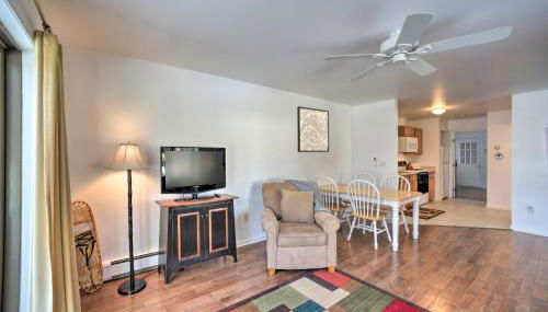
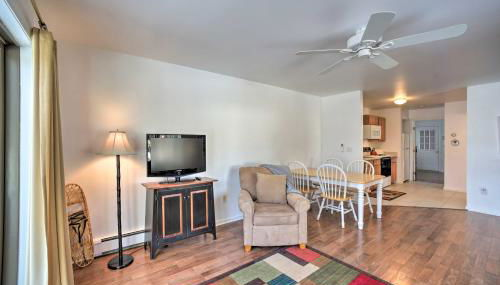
- wall art (313, 130)
